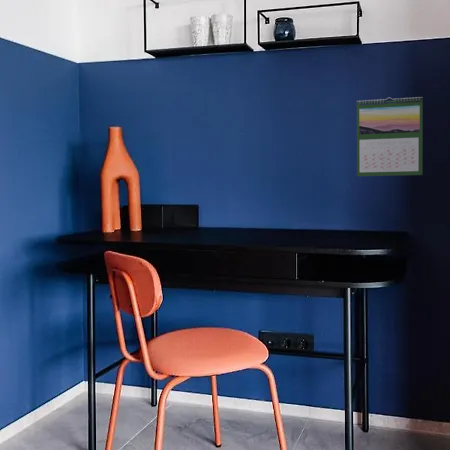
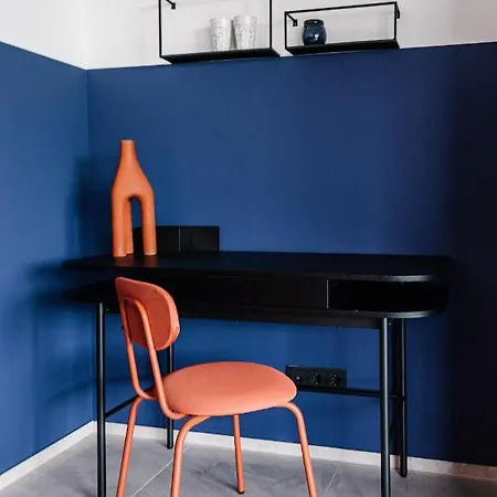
- calendar (389, 136)
